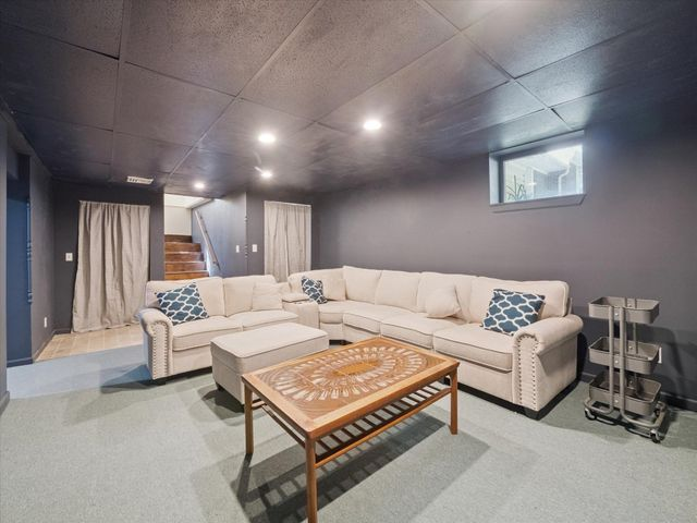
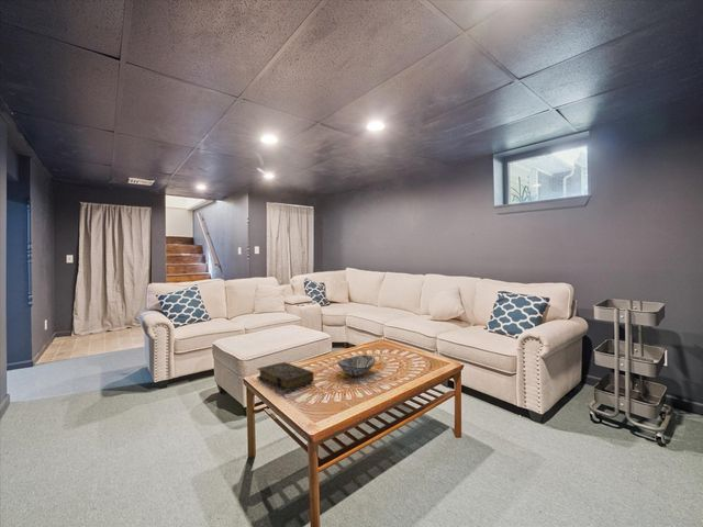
+ book (284, 374)
+ decorative bowl (356, 367)
